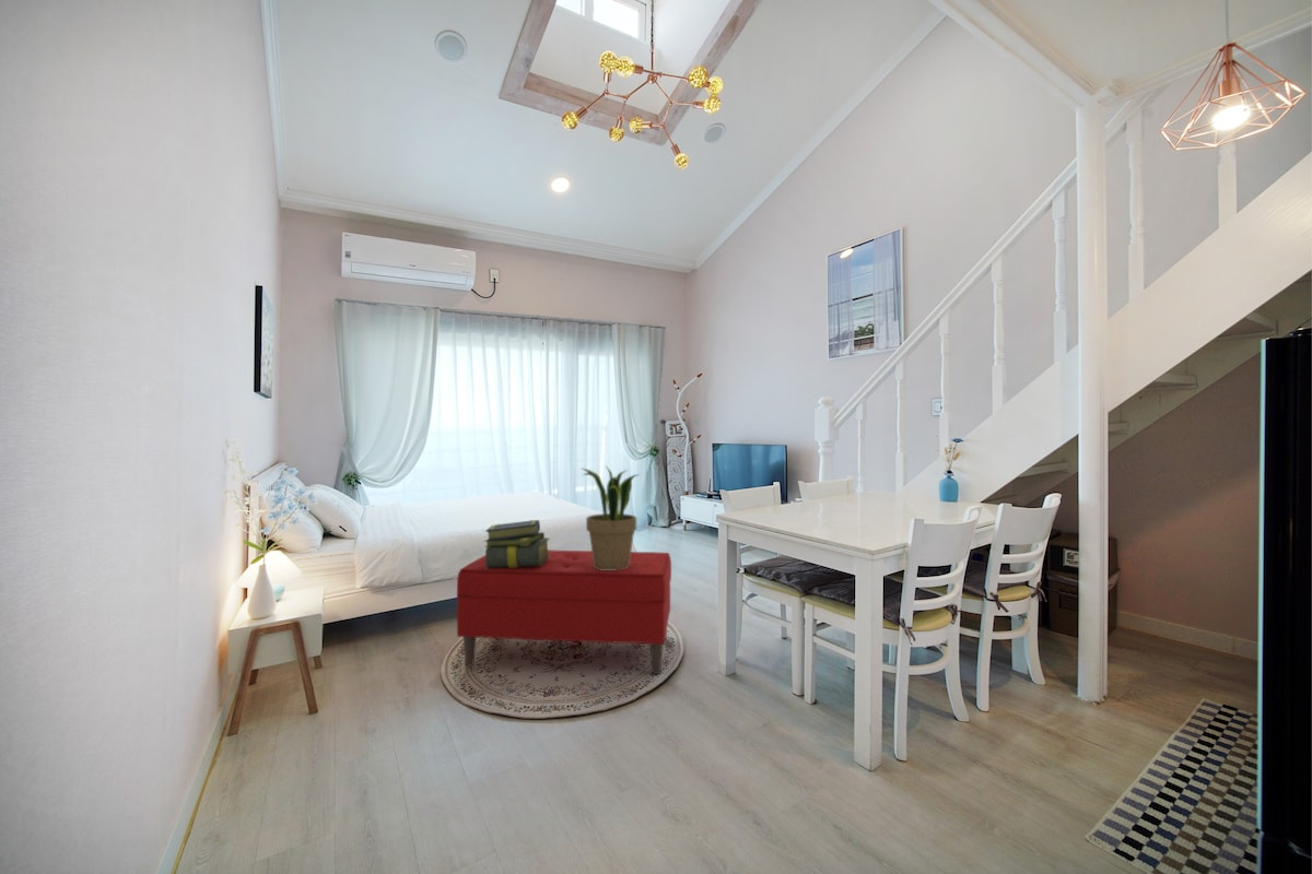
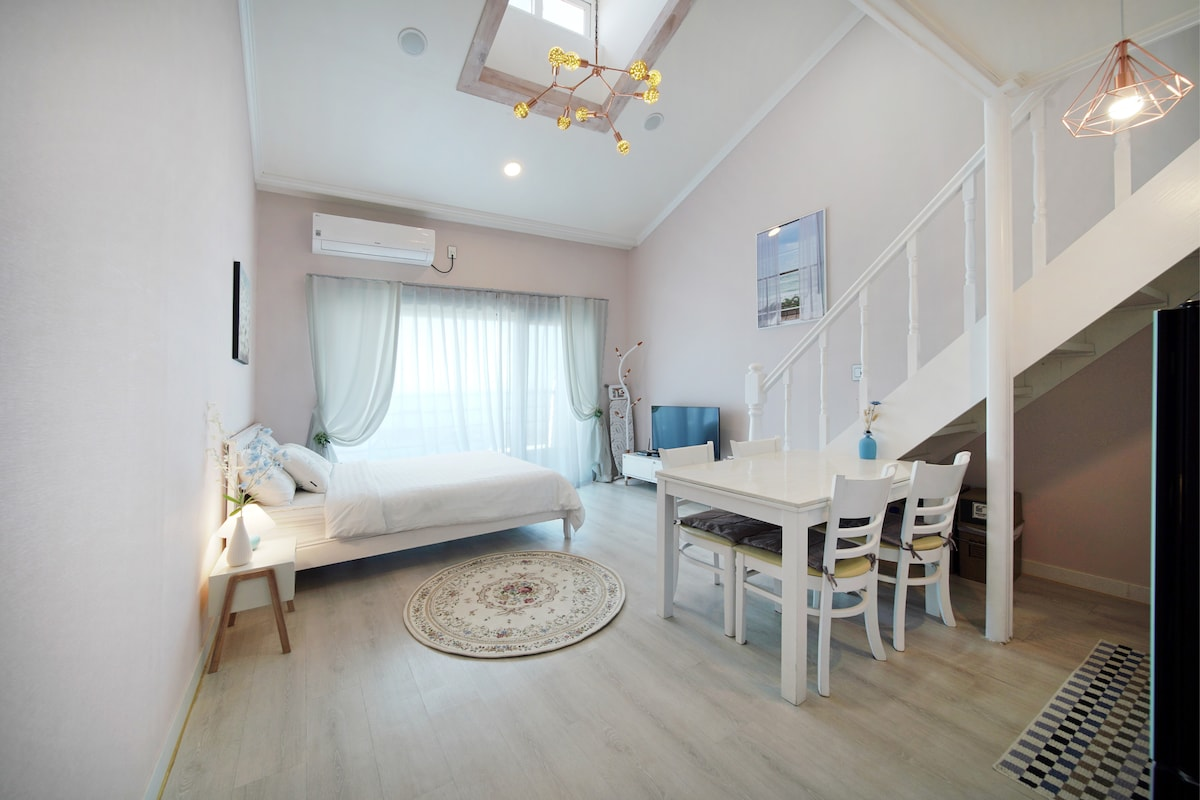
- potted plant (609, 516)
- stack of books (515, 543)
- bench (571, 605)
